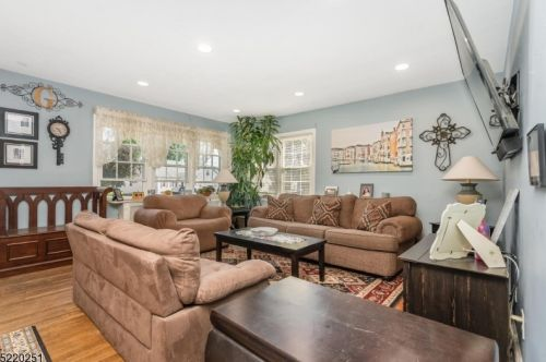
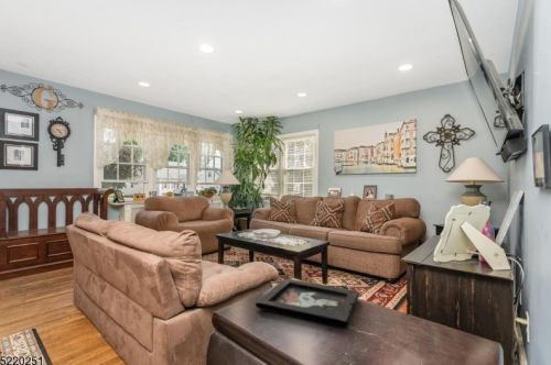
+ decorative tray (310, 299)
